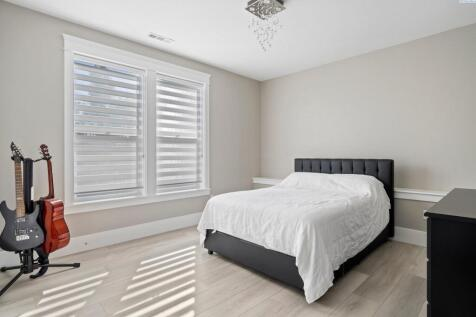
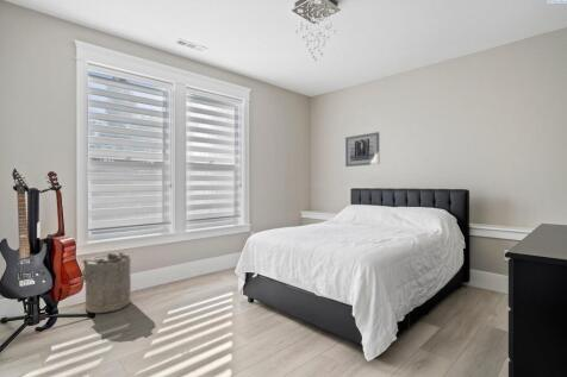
+ wall art (361, 150)
+ laundry hamper (106, 279)
